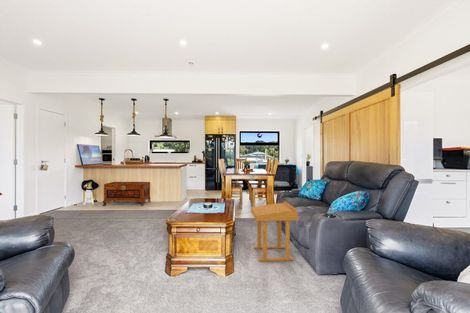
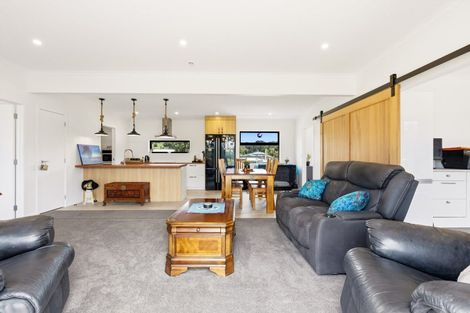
- side table (277, 229)
